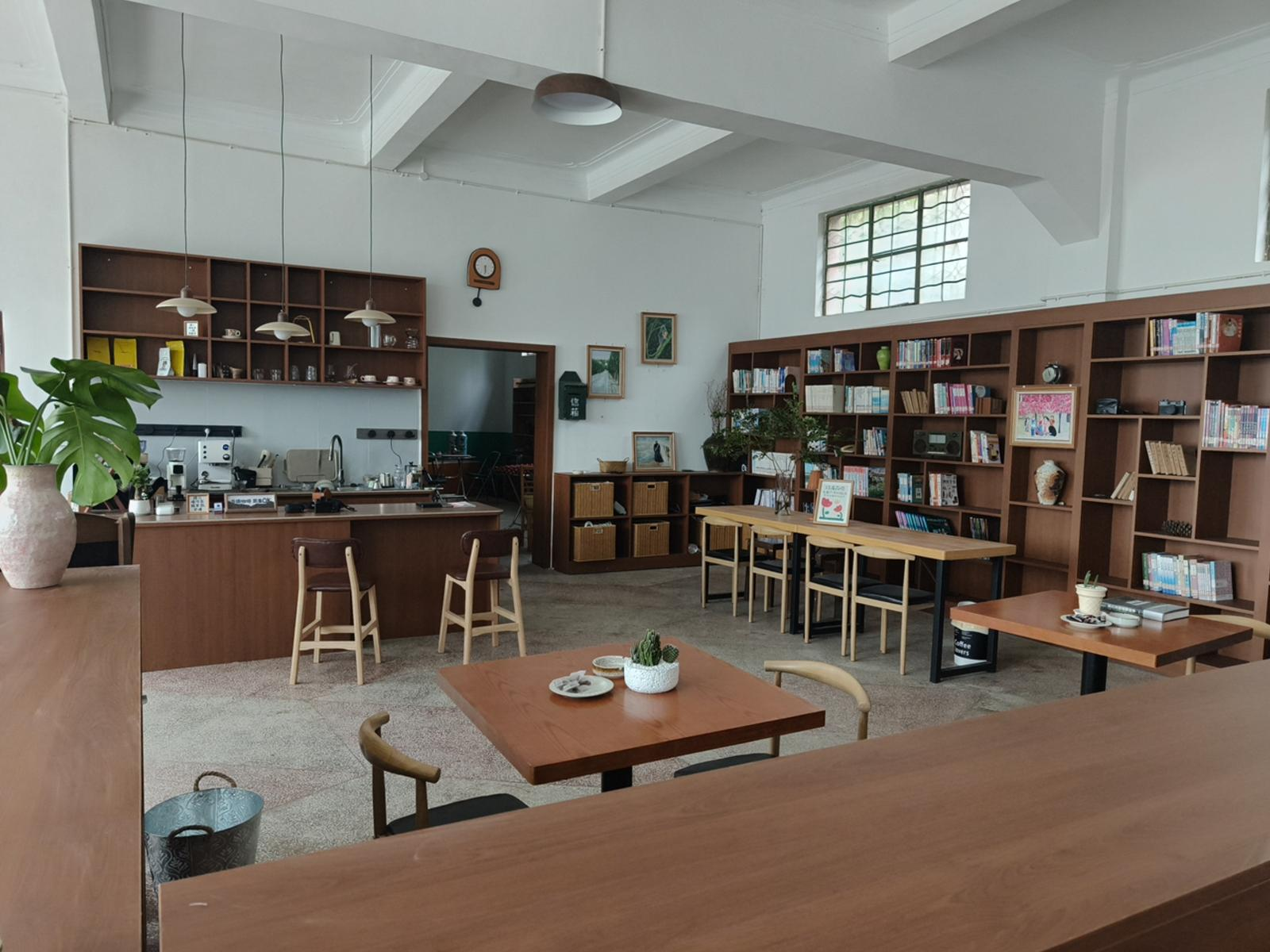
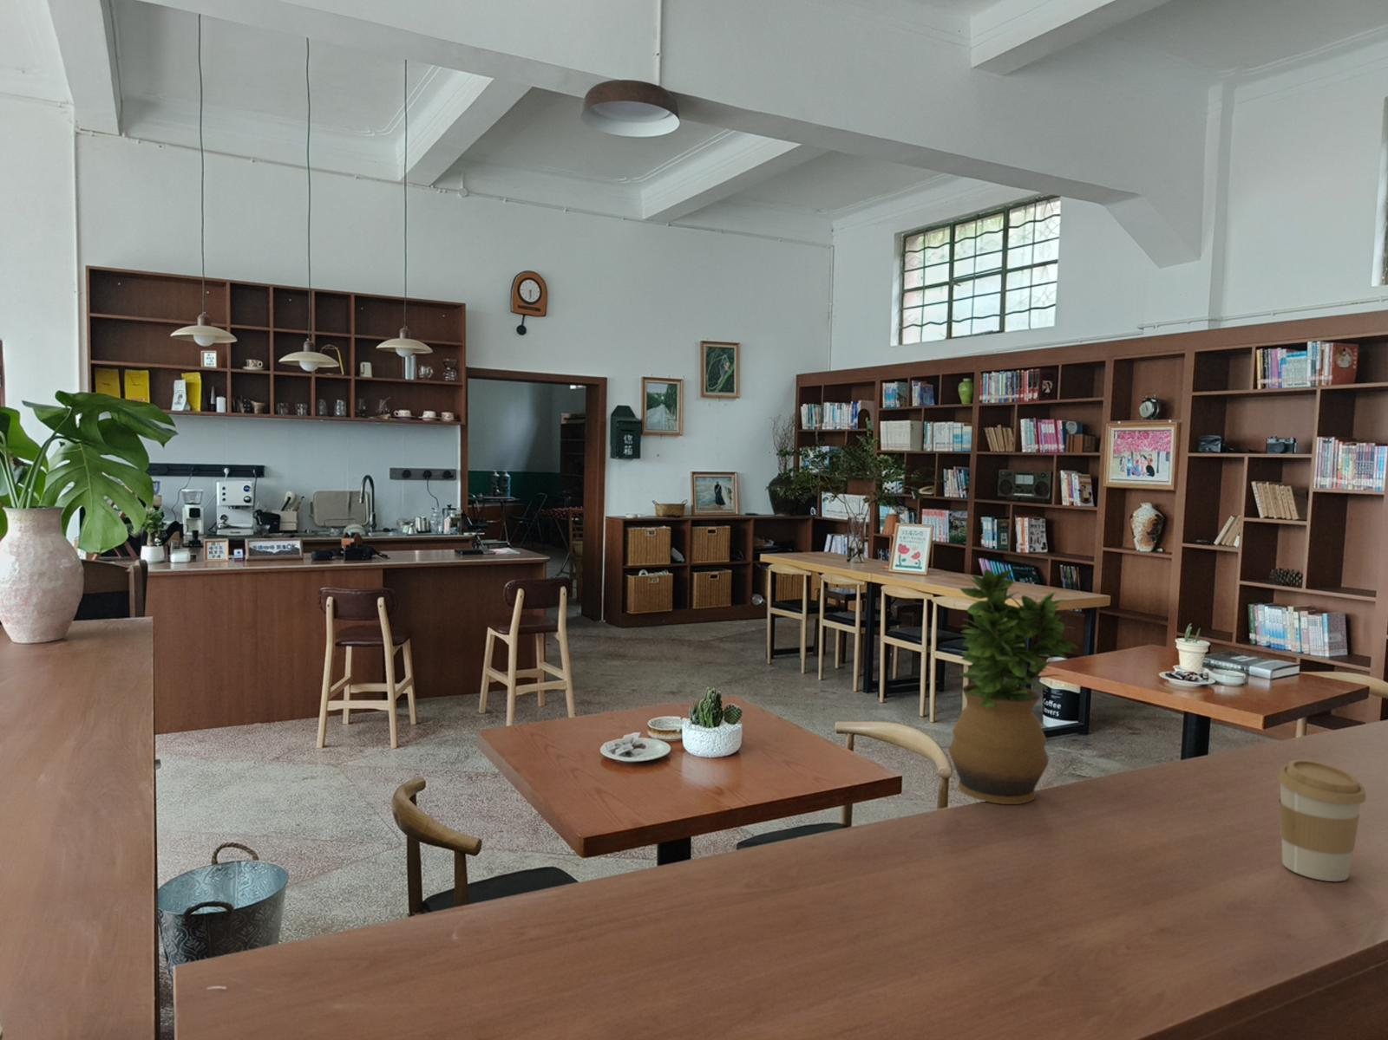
+ potted plant (1009, 683)
+ coffee cup (1318, 818)
